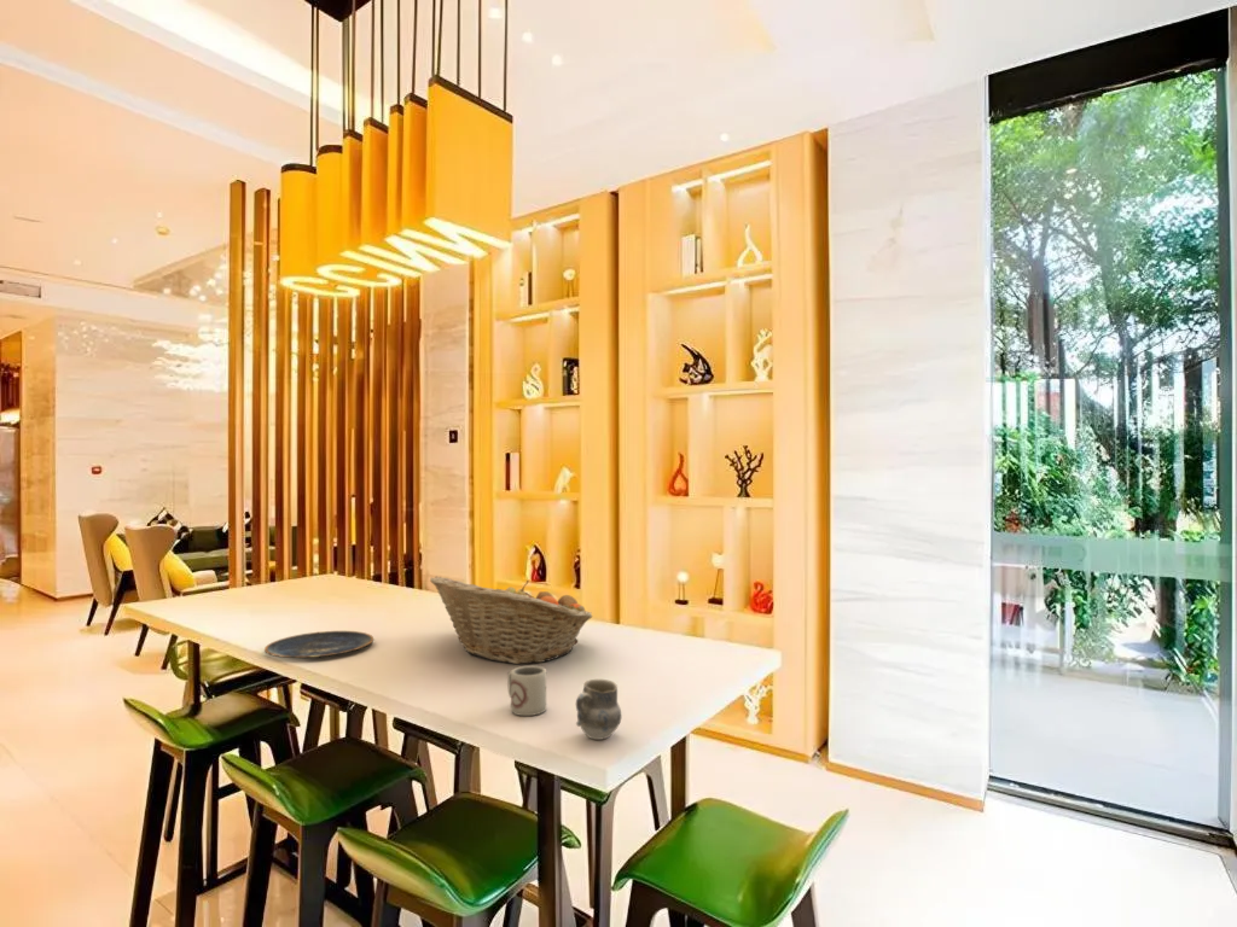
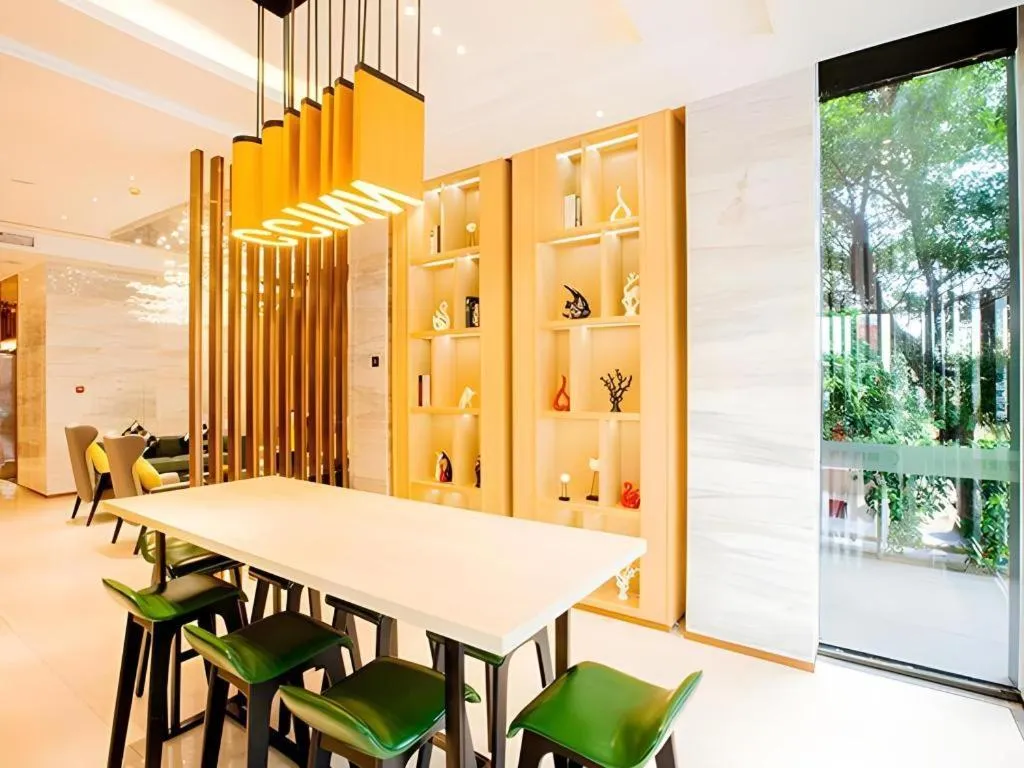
- cup (524, 688)
- cup (596, 710)
- fruit basket (510, 611)
- plate (320, 645)
